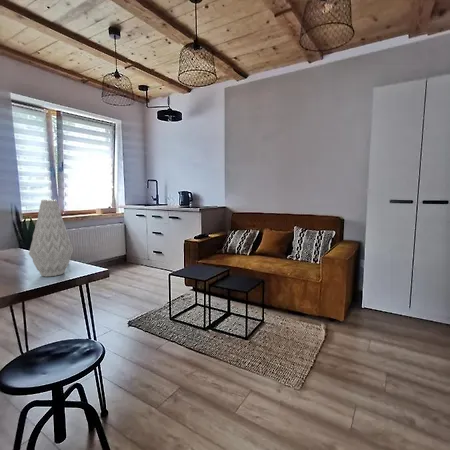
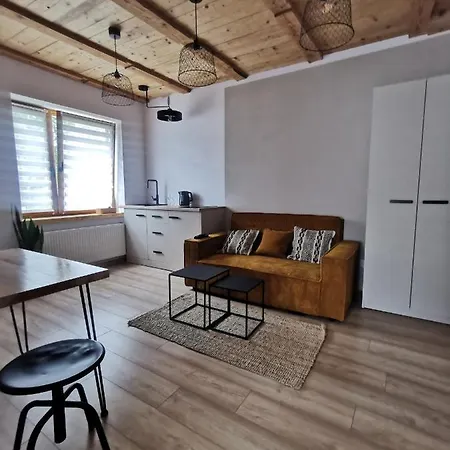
- vase (51, 237)
